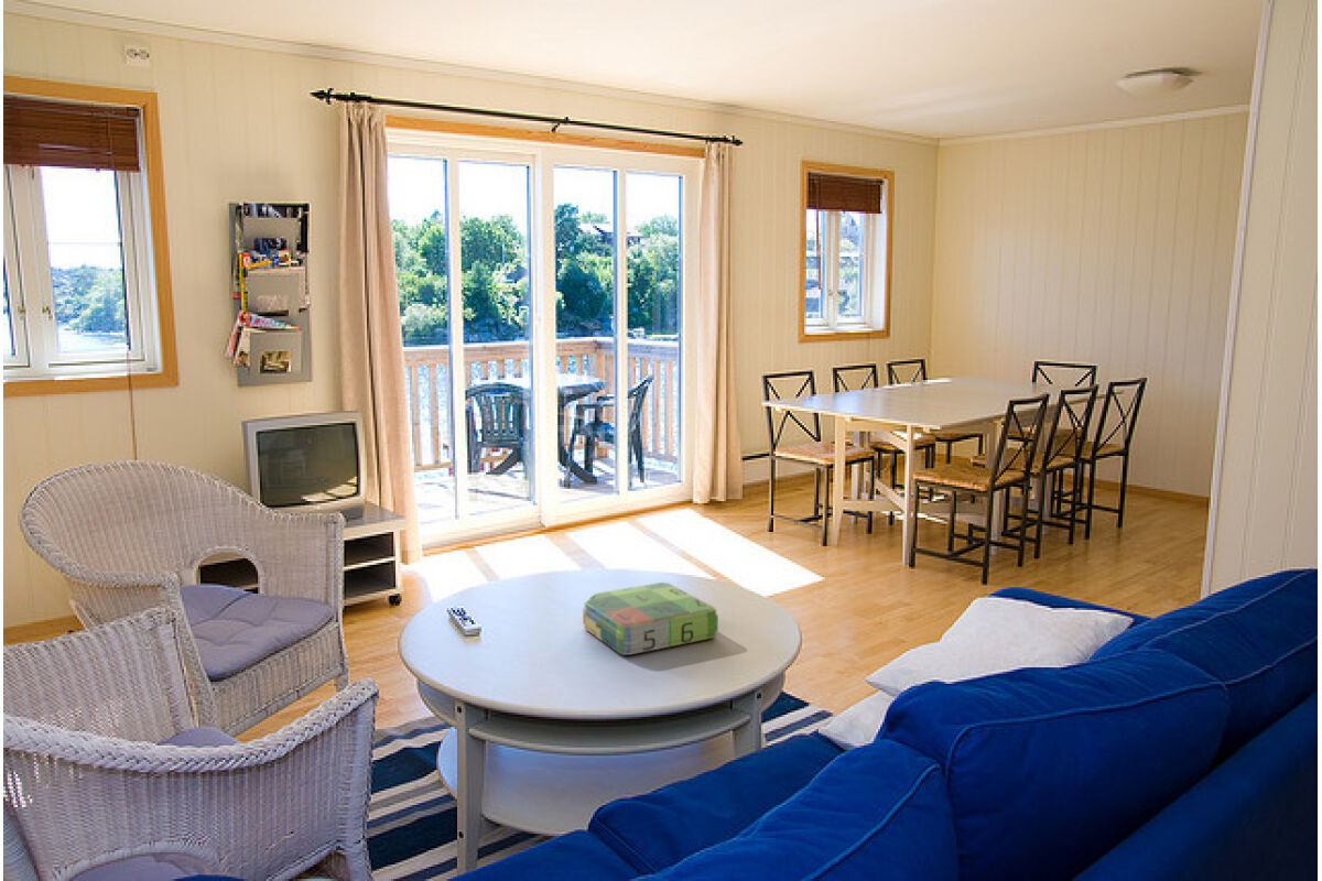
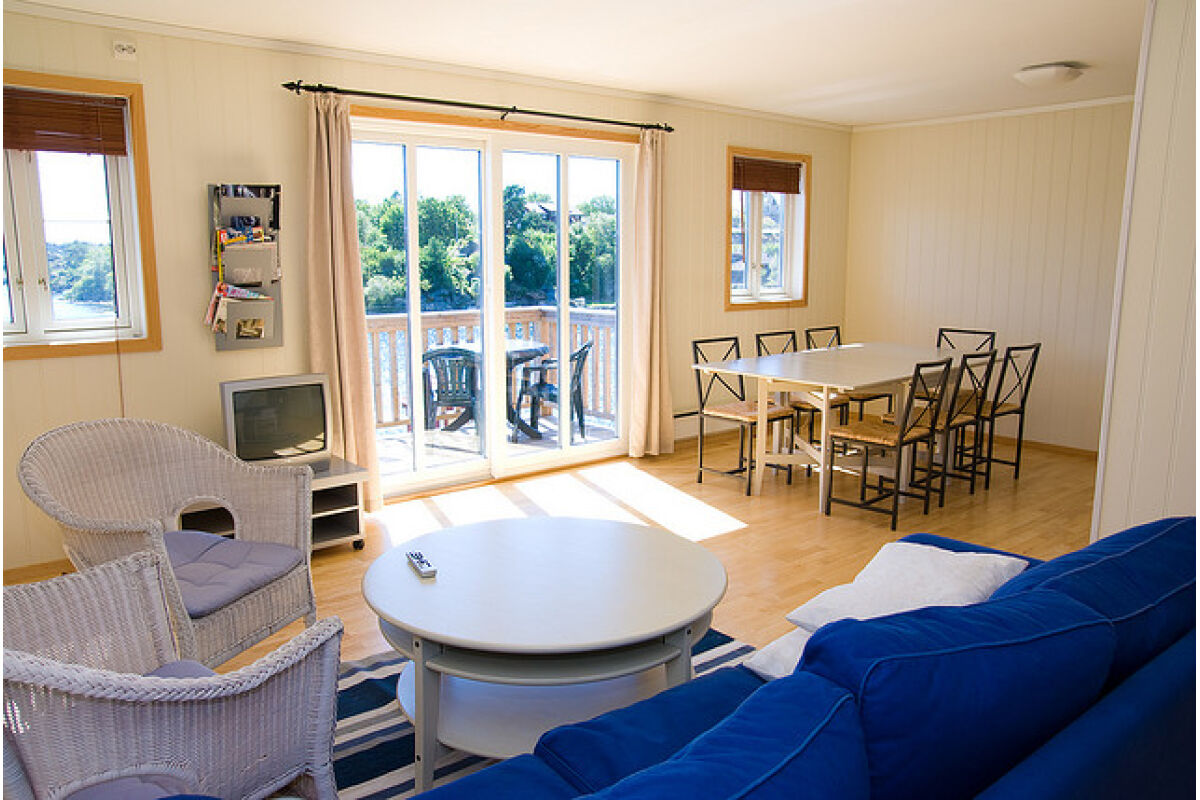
- board game (646, 616)
